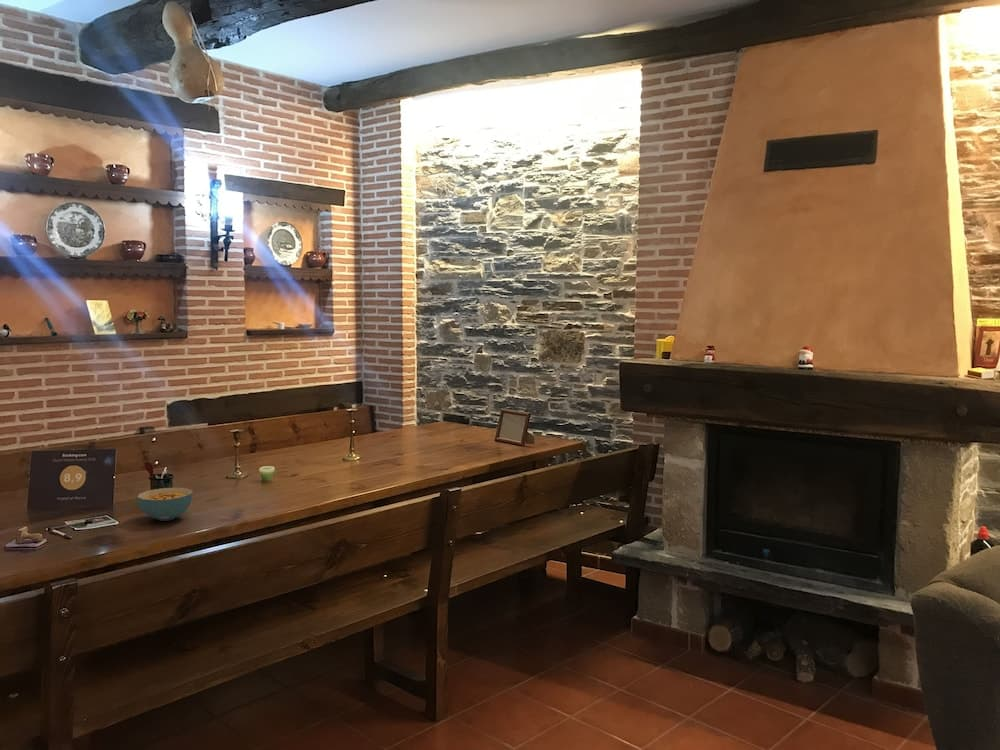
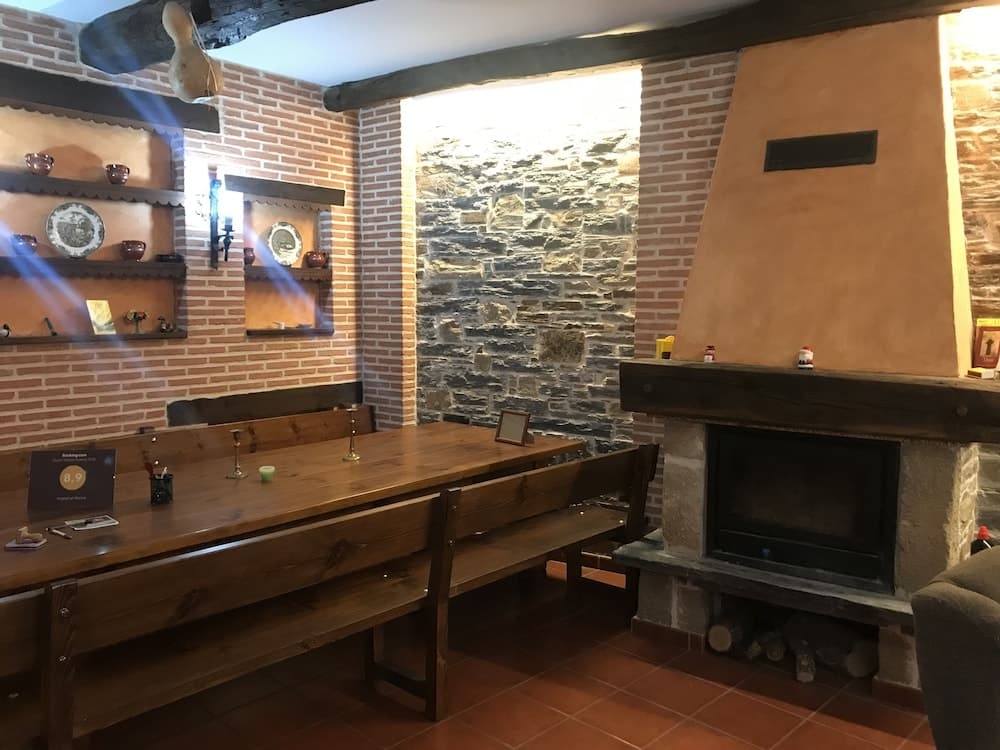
- cereal bowl (166, 506)
